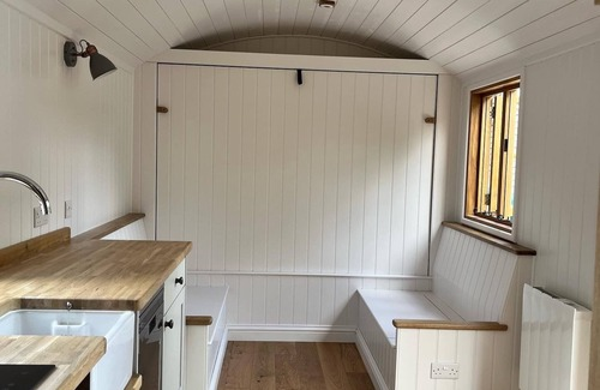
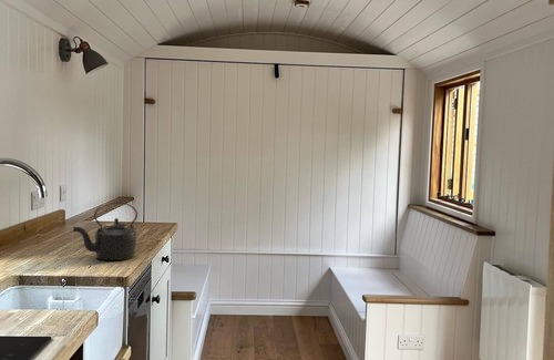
+ kettle (105, 229)
